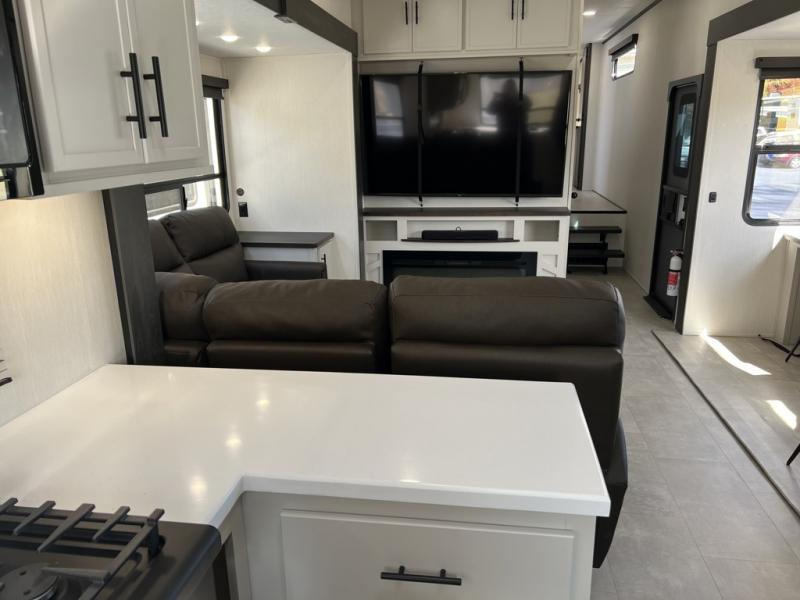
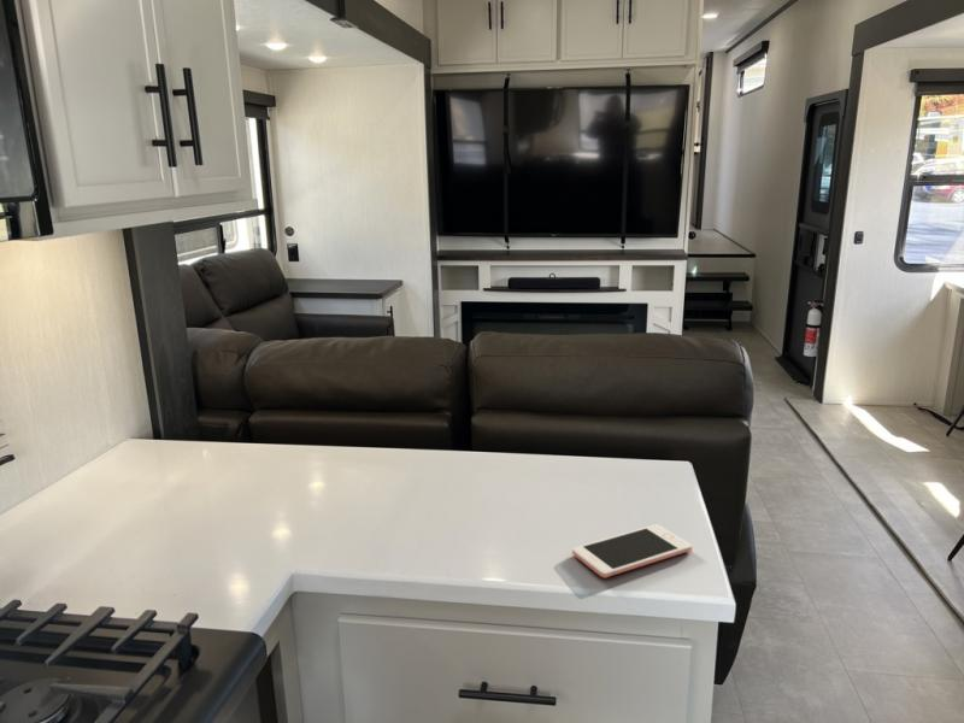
+ cell phone (631, 549)
